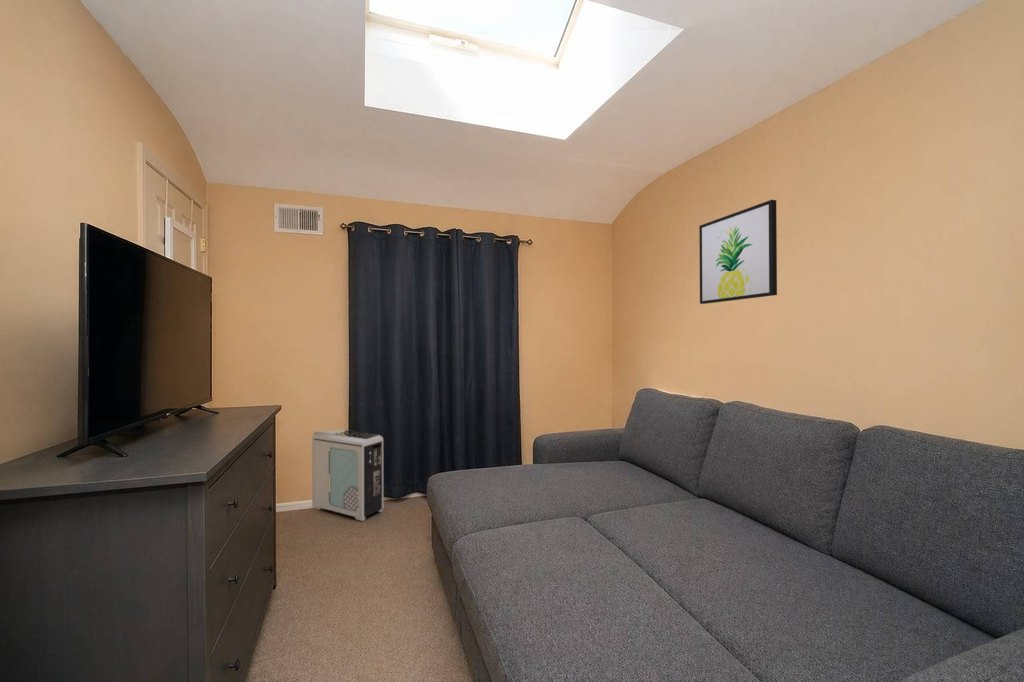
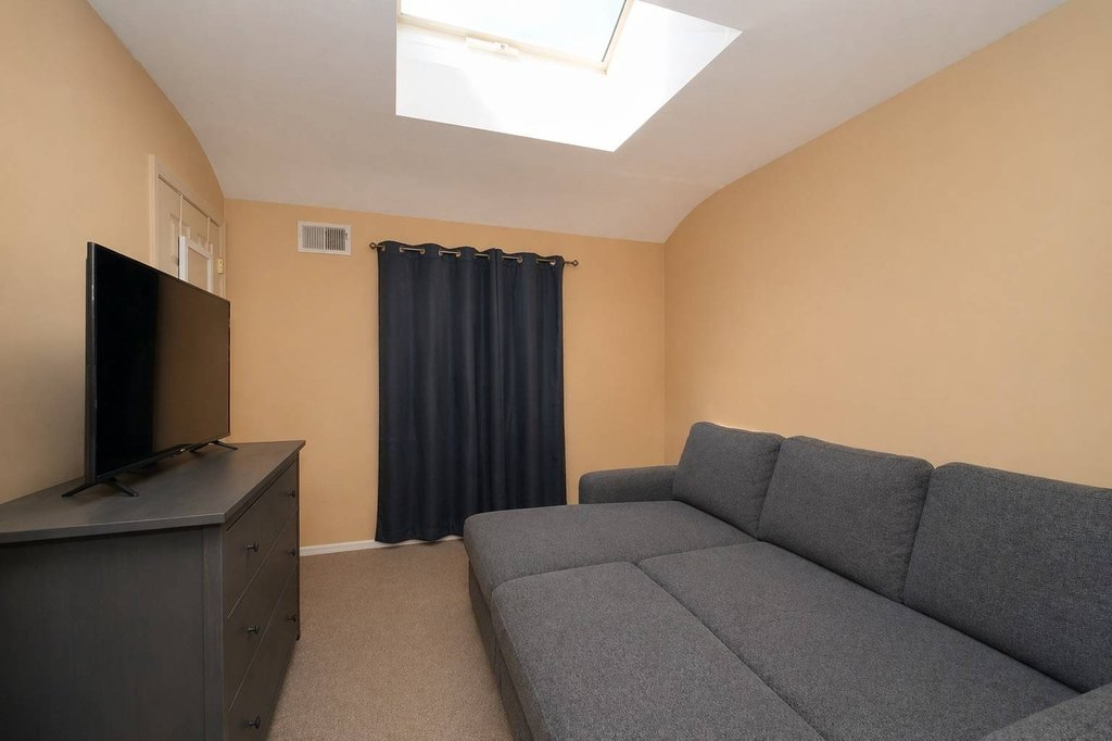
- wall art (734, 257)
- air purifier (346, 470)
